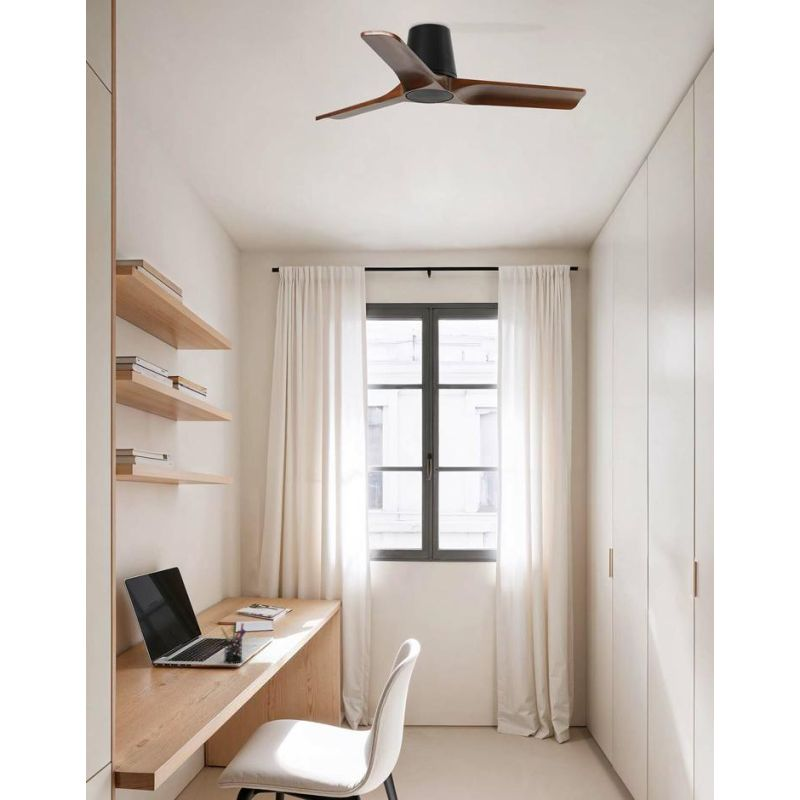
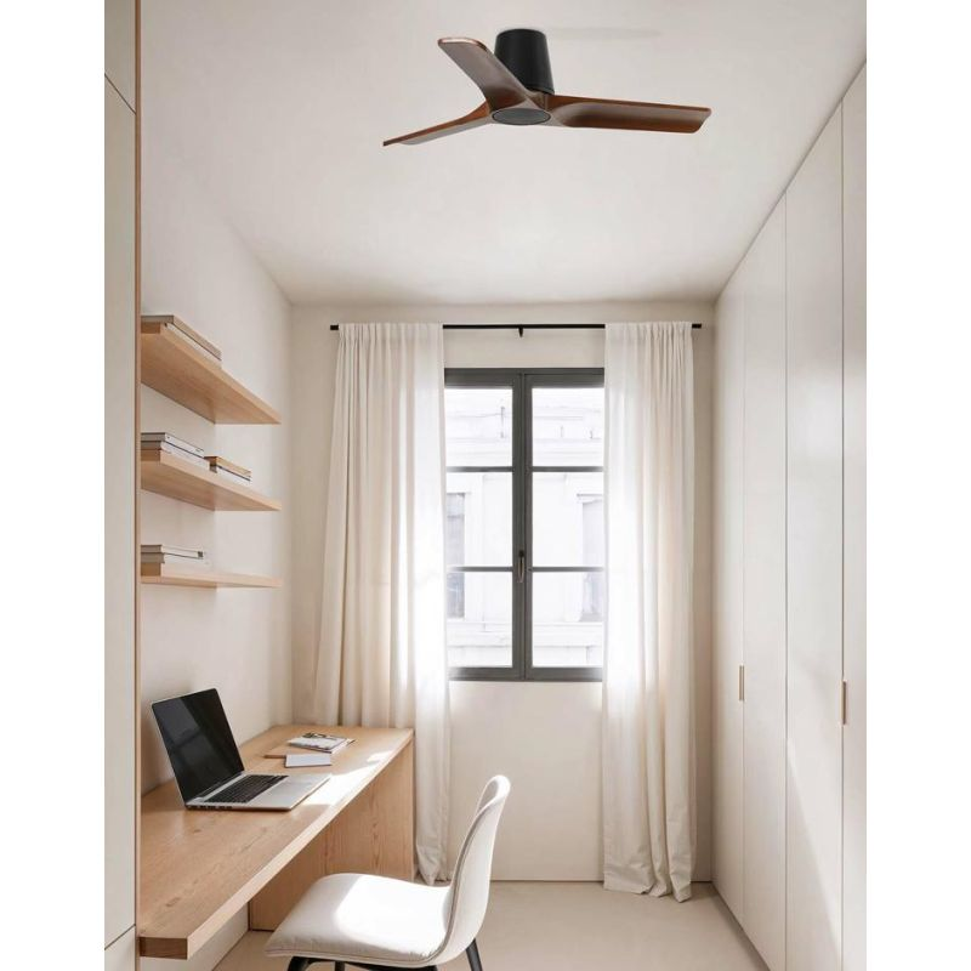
- pen holder (234, 641)
